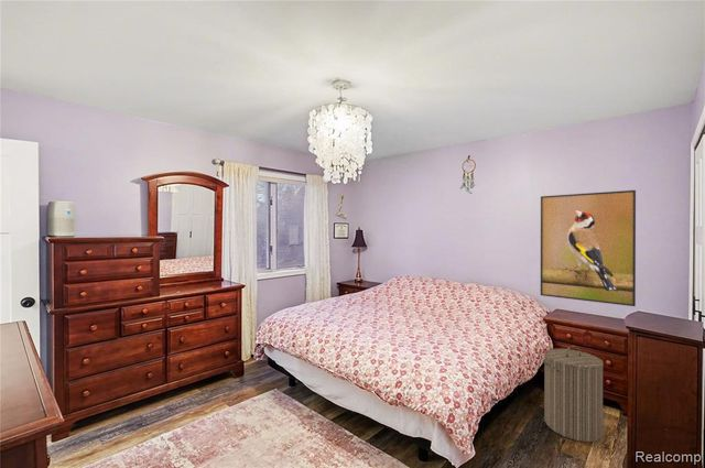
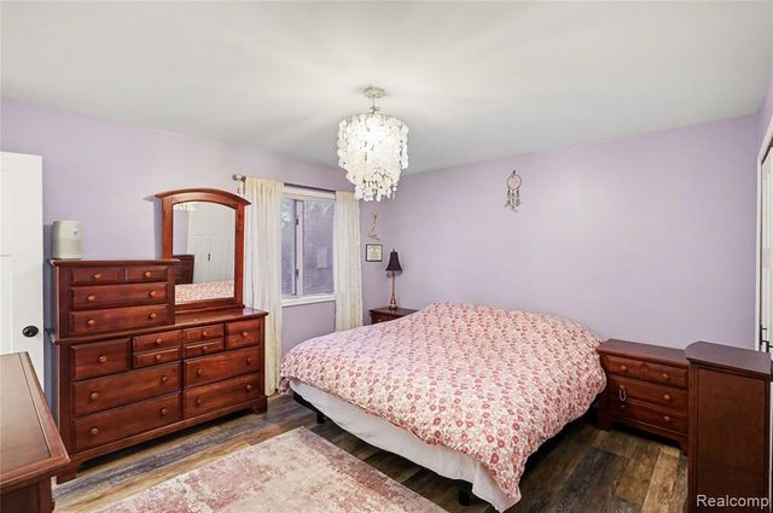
- laundry hamper (572, 387)
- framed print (584, 247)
